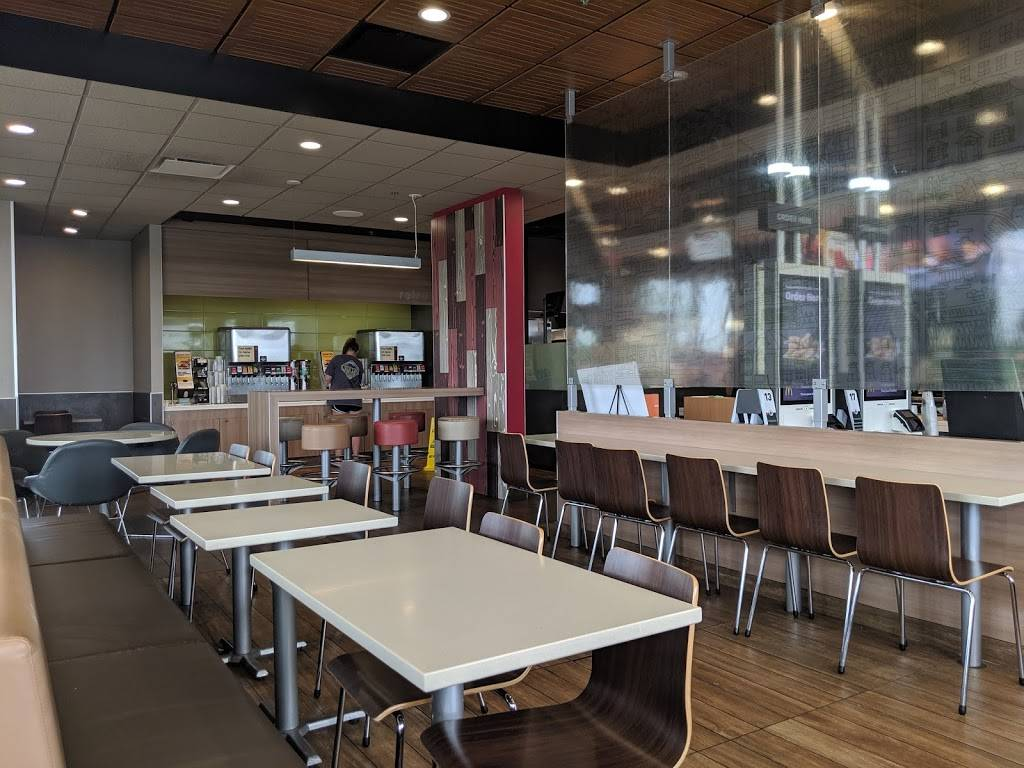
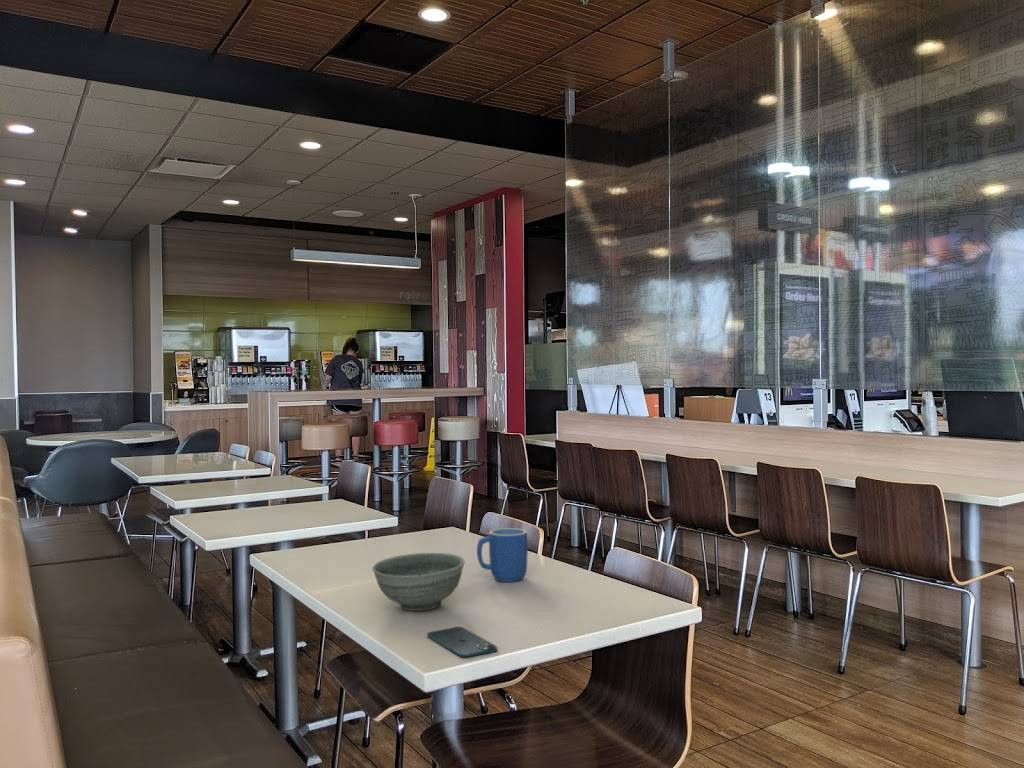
+ bowl (419, 583)
+ mug (504, 555)
+ smartphone (461, 640)
